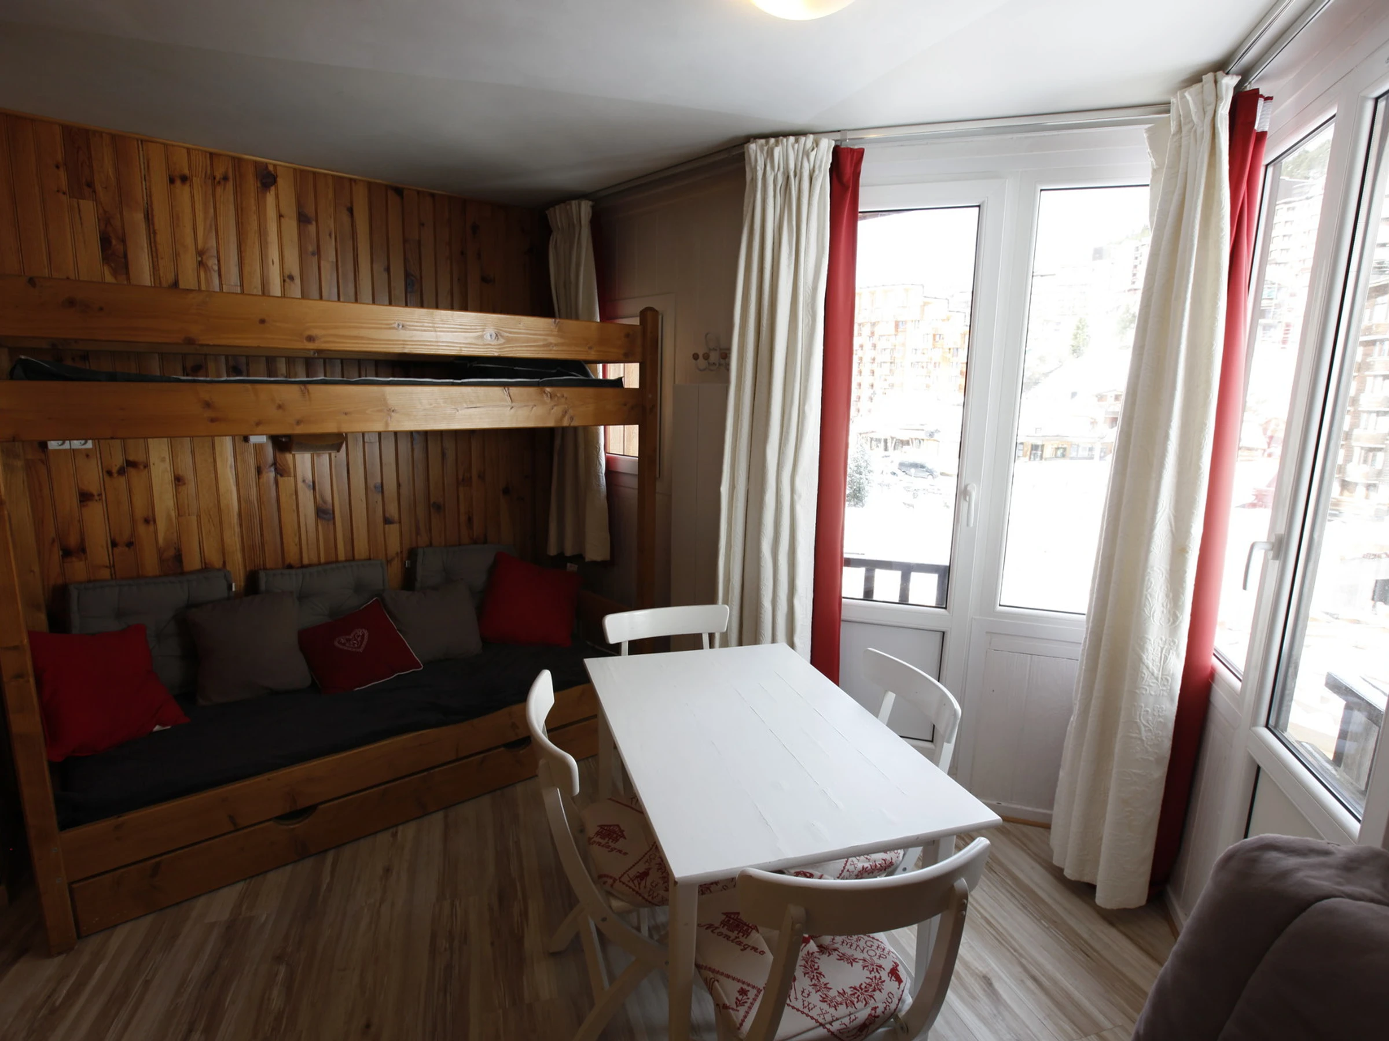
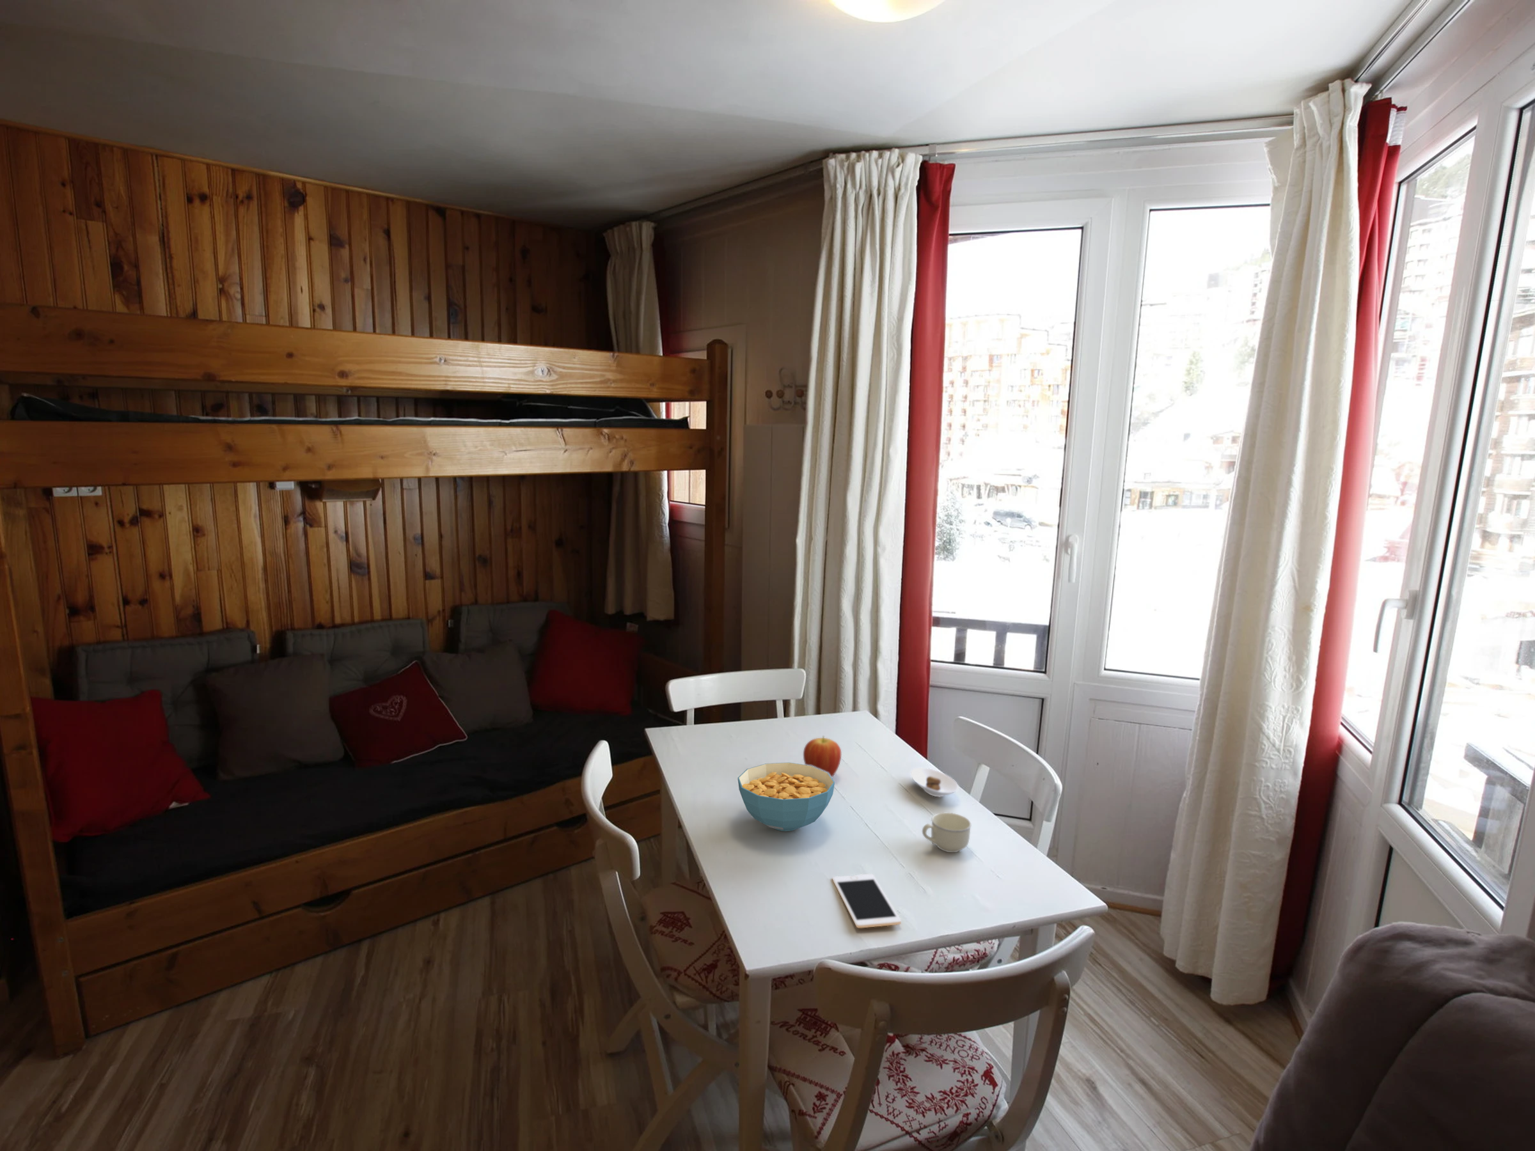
+ cell phone (864, 900)
+ fruit (822, 757)
+ cereal bowl (786, 803)
+ cup (945, 834)
+ saucer (934, 783)
